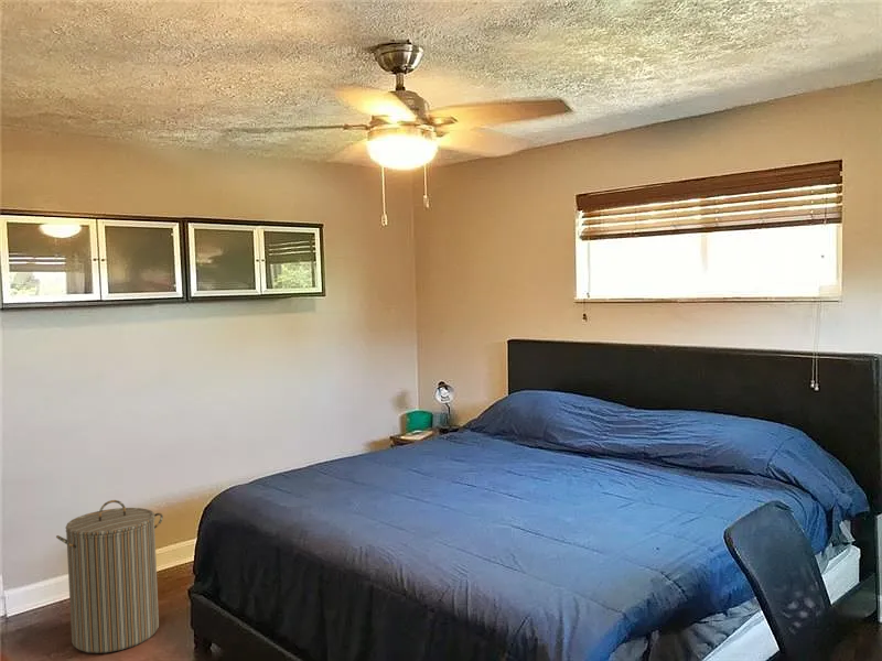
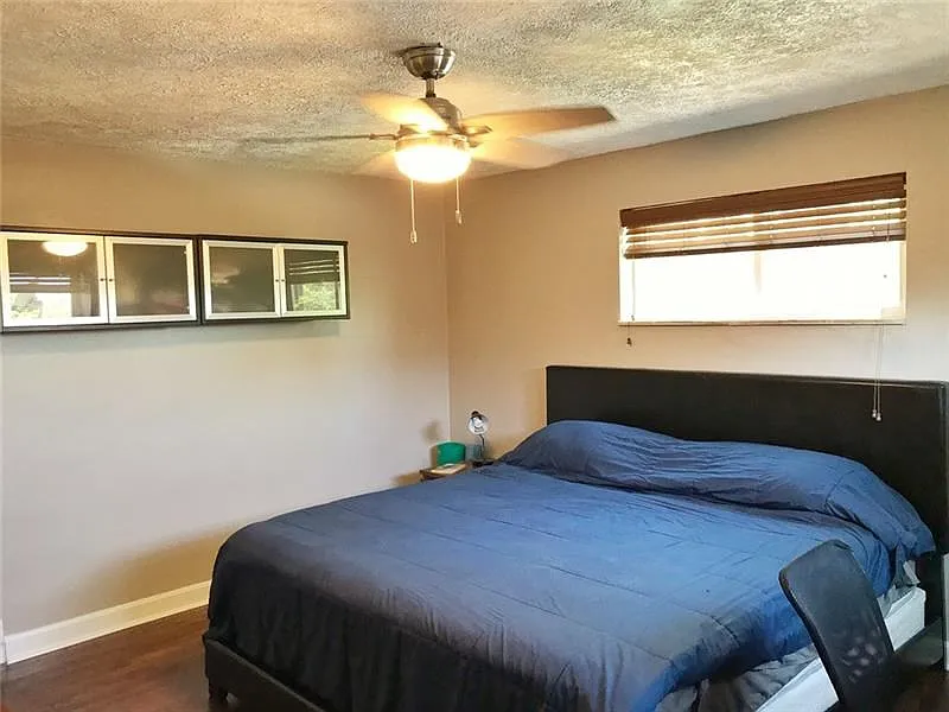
- laundry hamper (112, 567)
